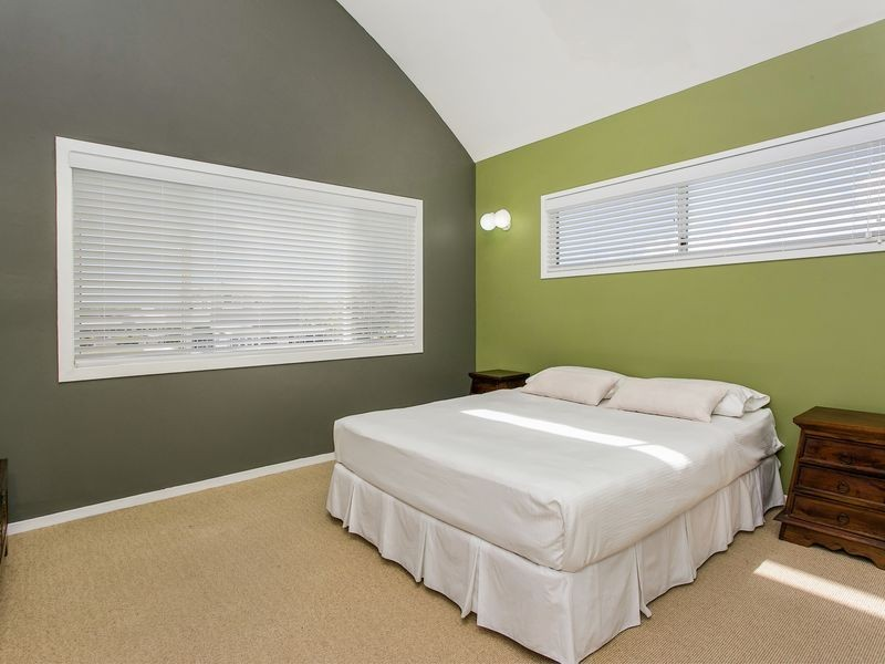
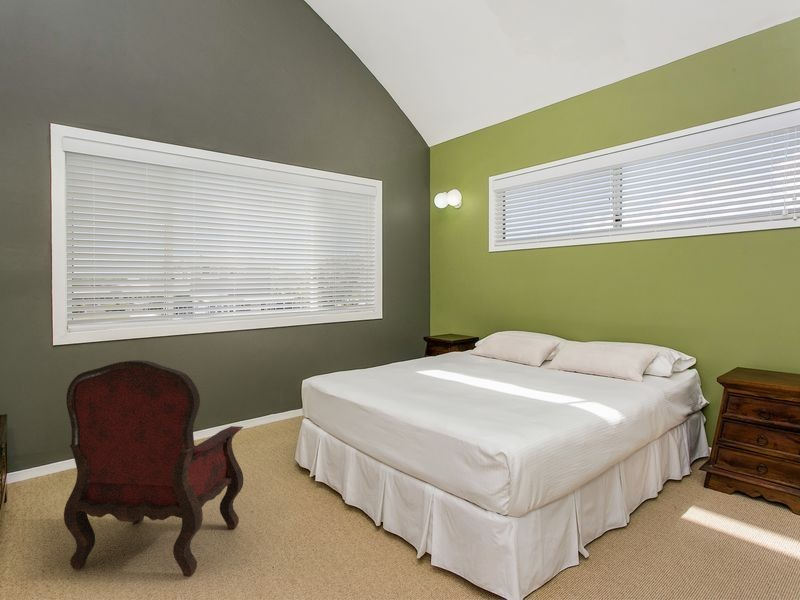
+ armchair (162, 450)
